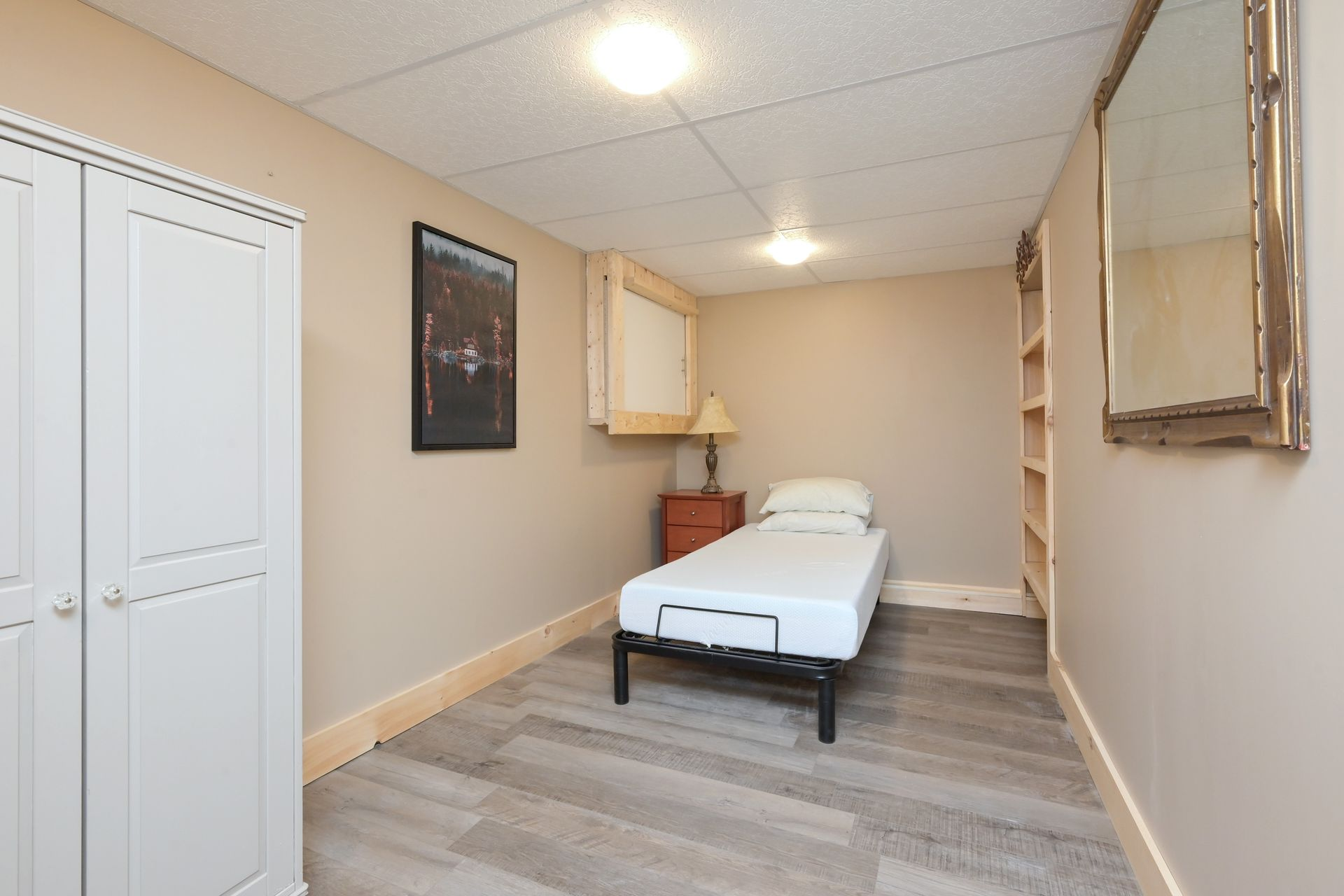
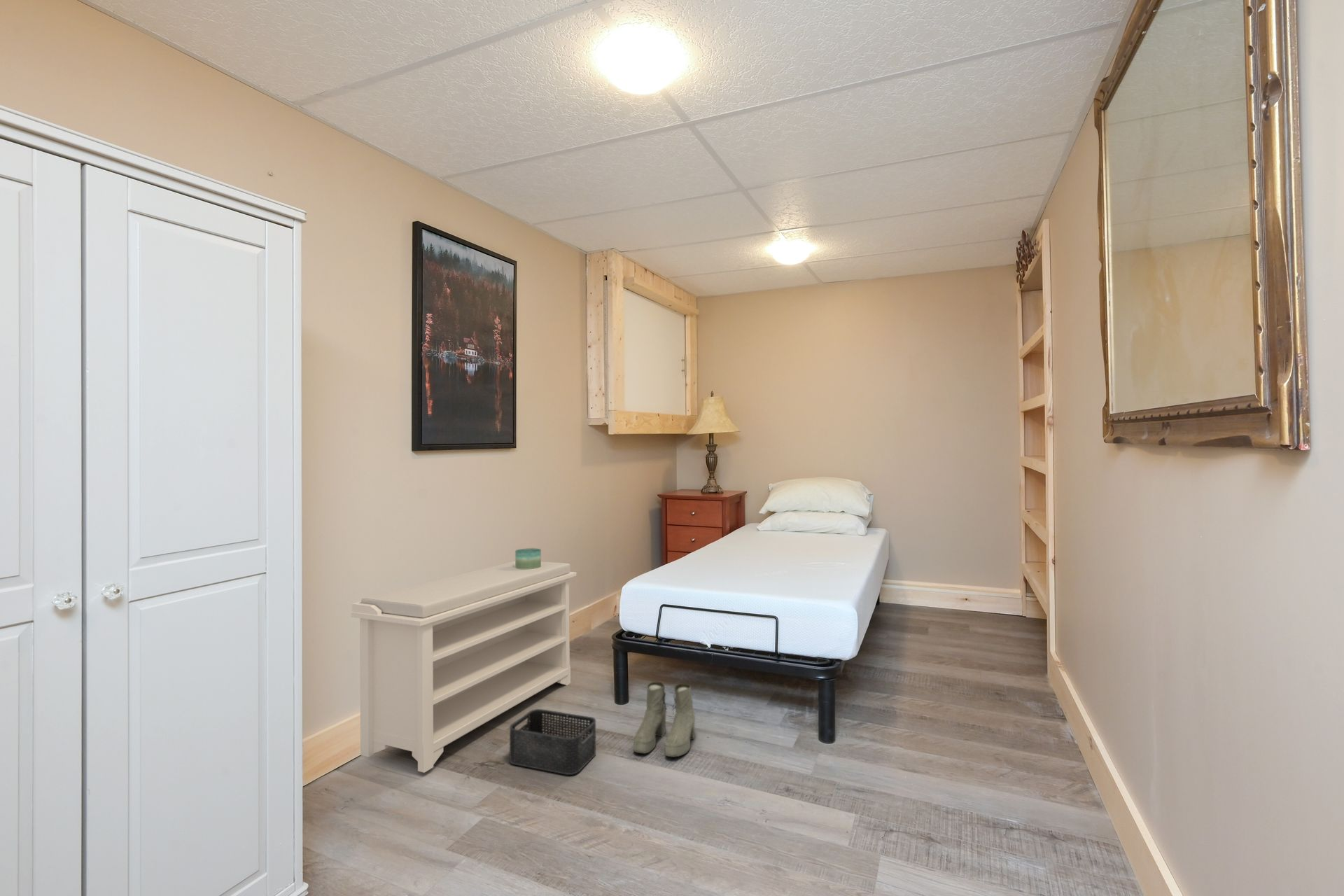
+ candle (528, 558)
+ storage bin (553, 740)
+ boots (665, 716)
+ bench (479, 646)
